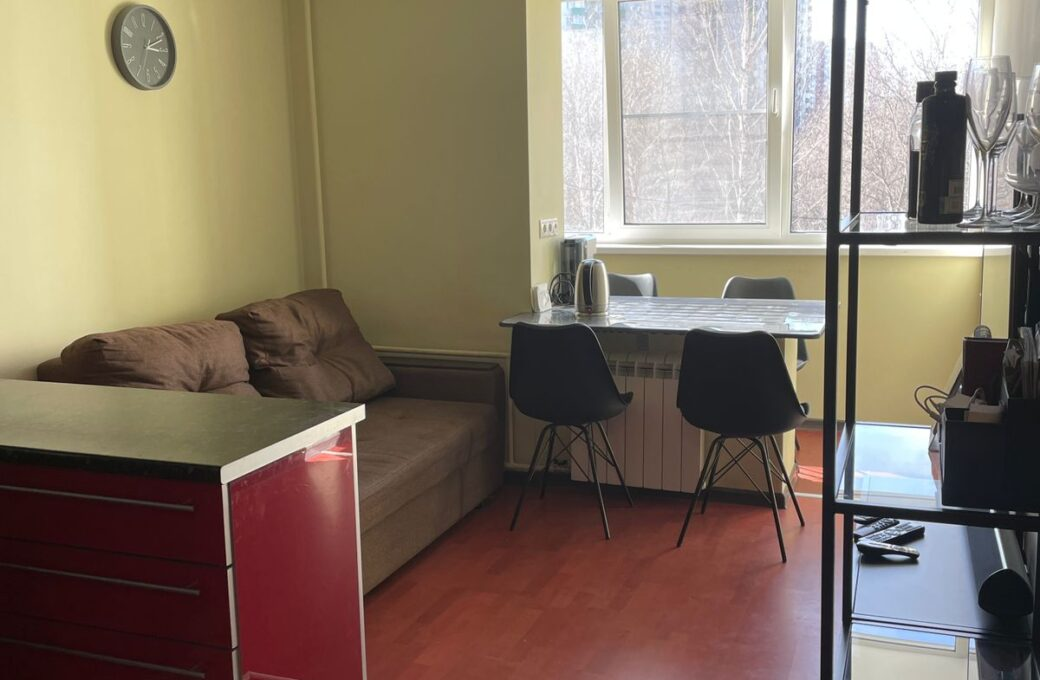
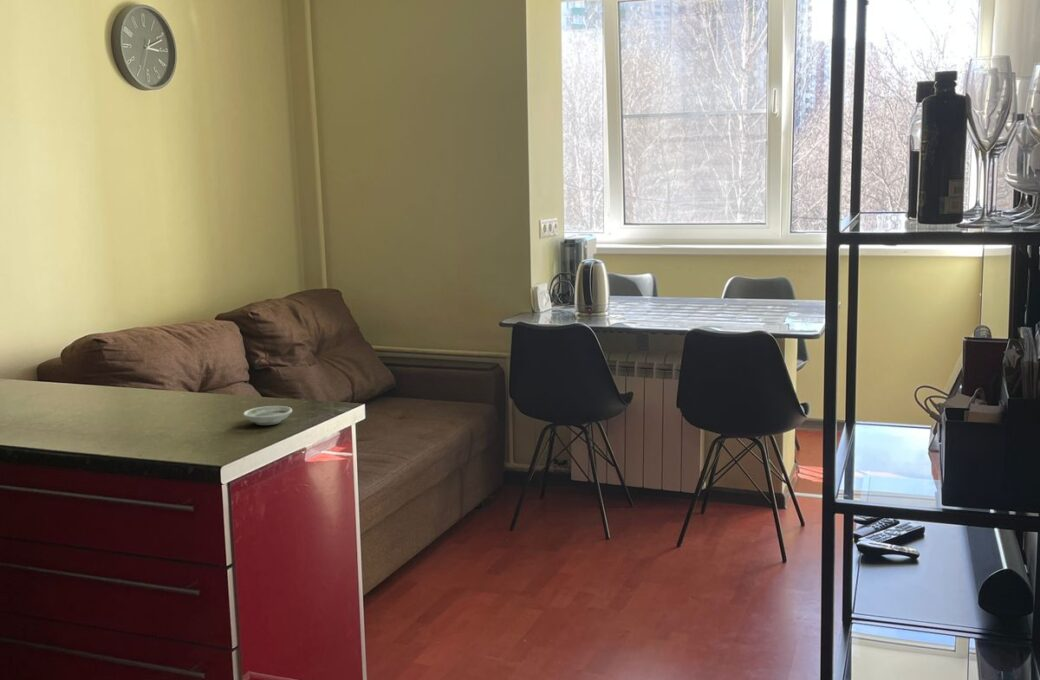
+ saucer (268, 416)
